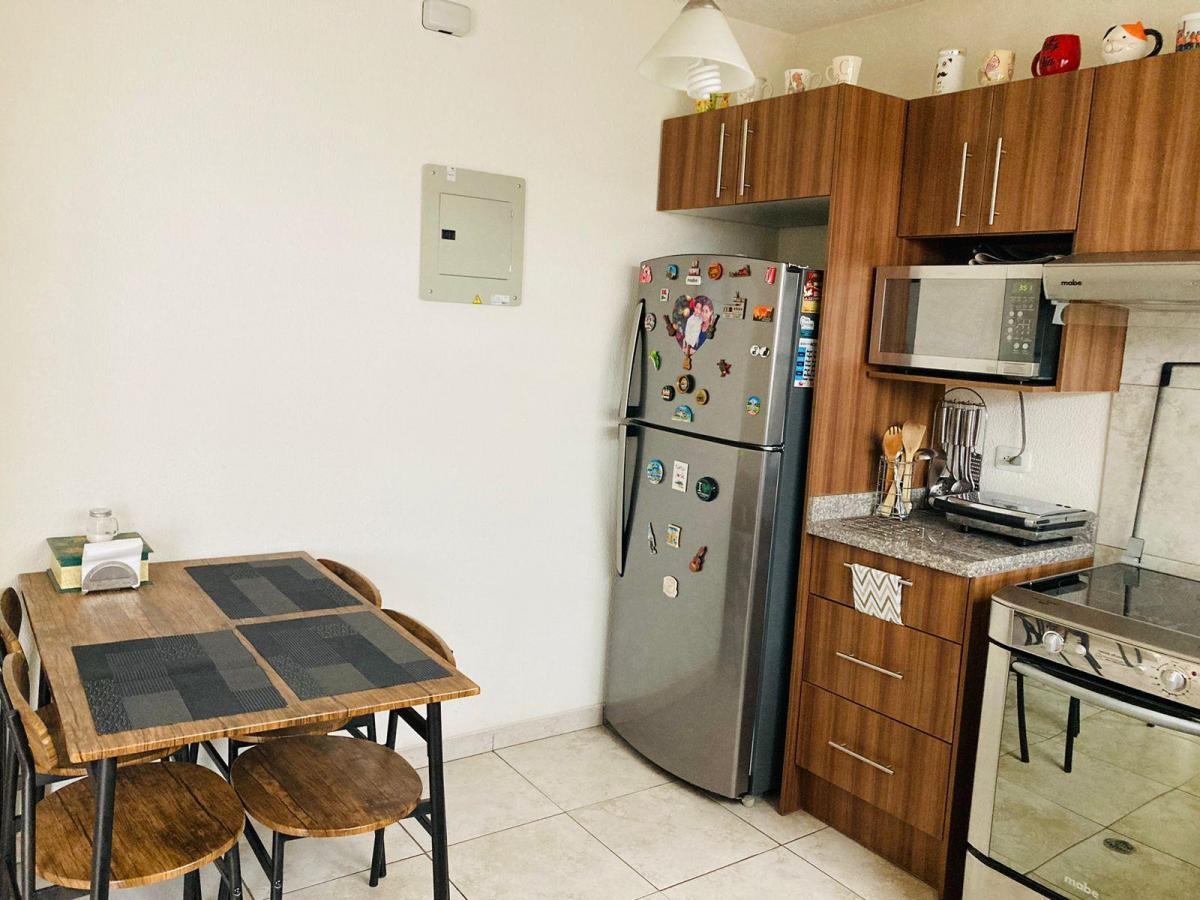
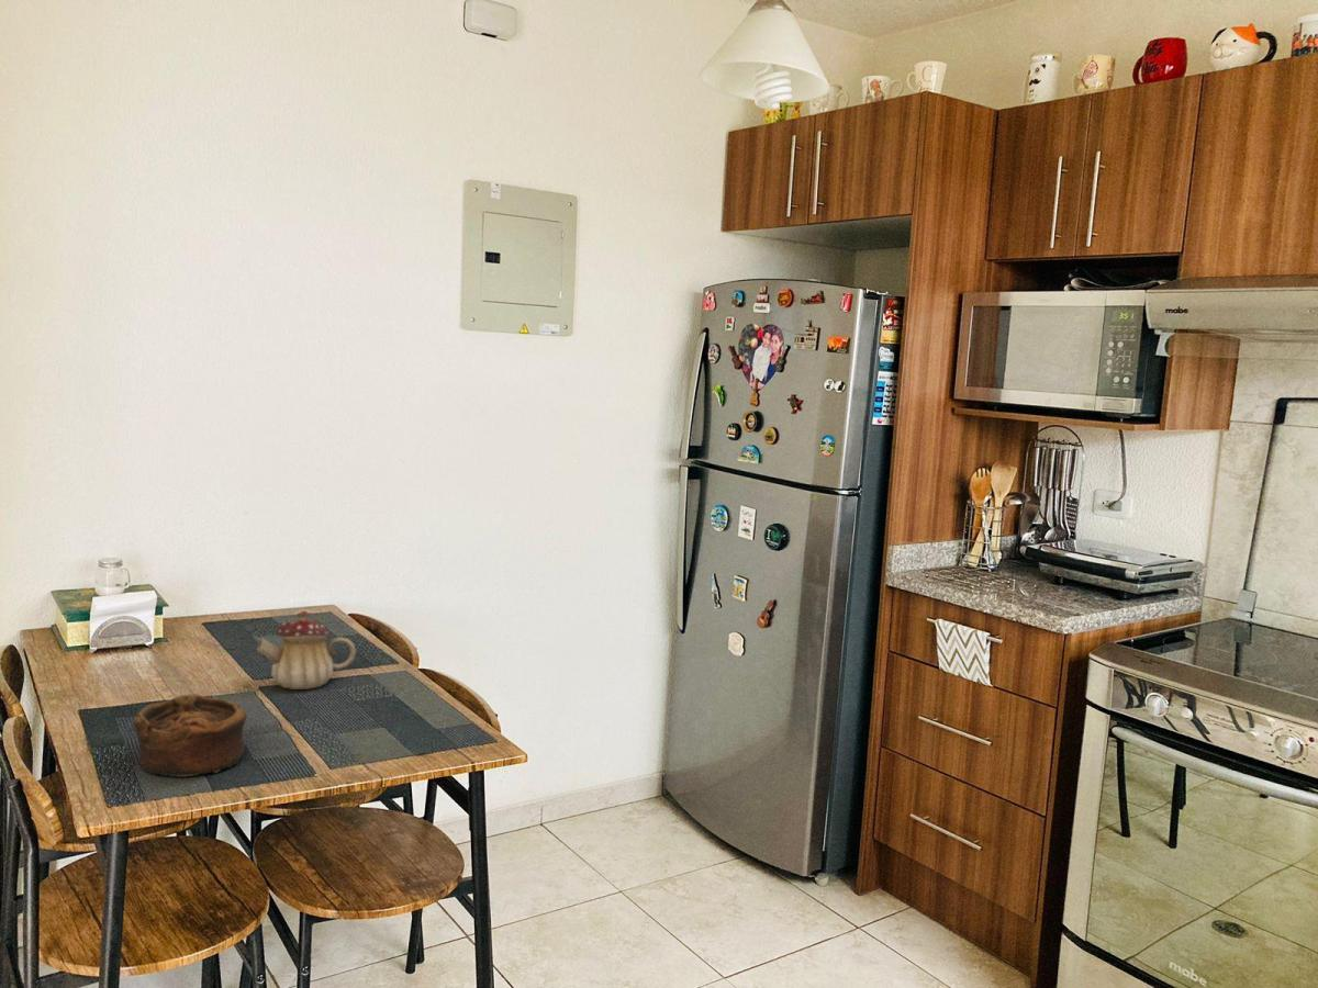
+ teapot (308, 645)
+ bowl (191, 732)
